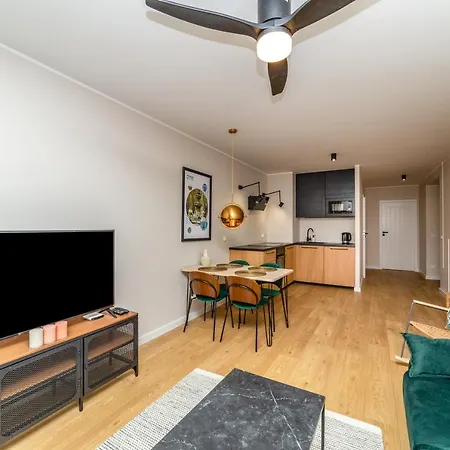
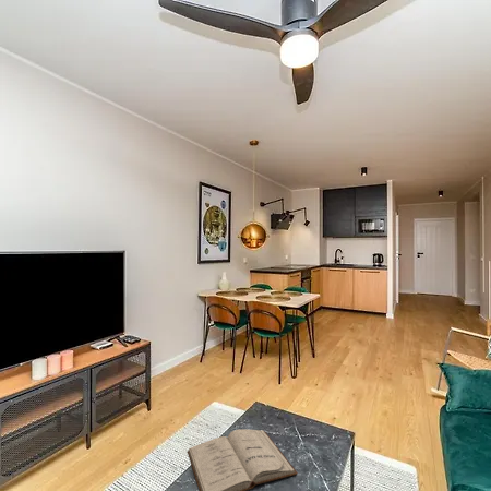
+ book (239, 456)
